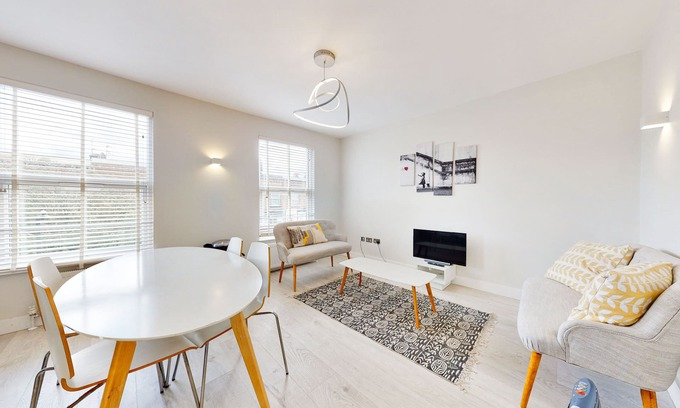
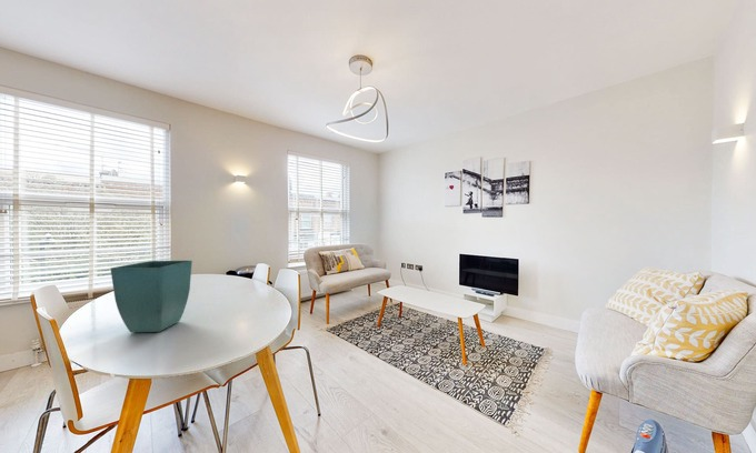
+ flower pot (155, 294)
